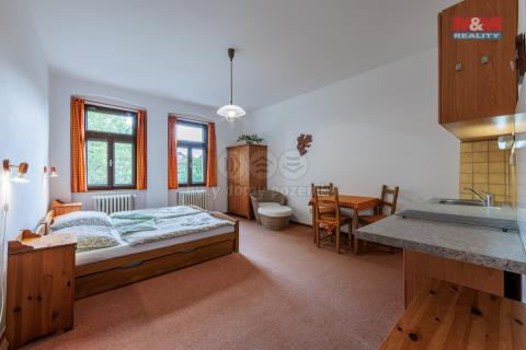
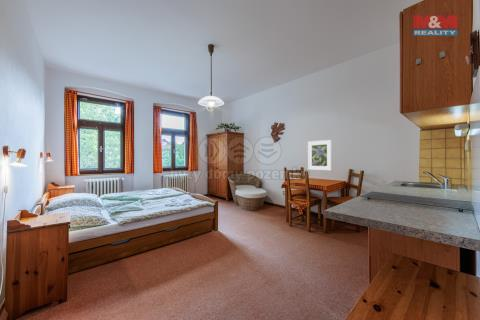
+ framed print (319, 155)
